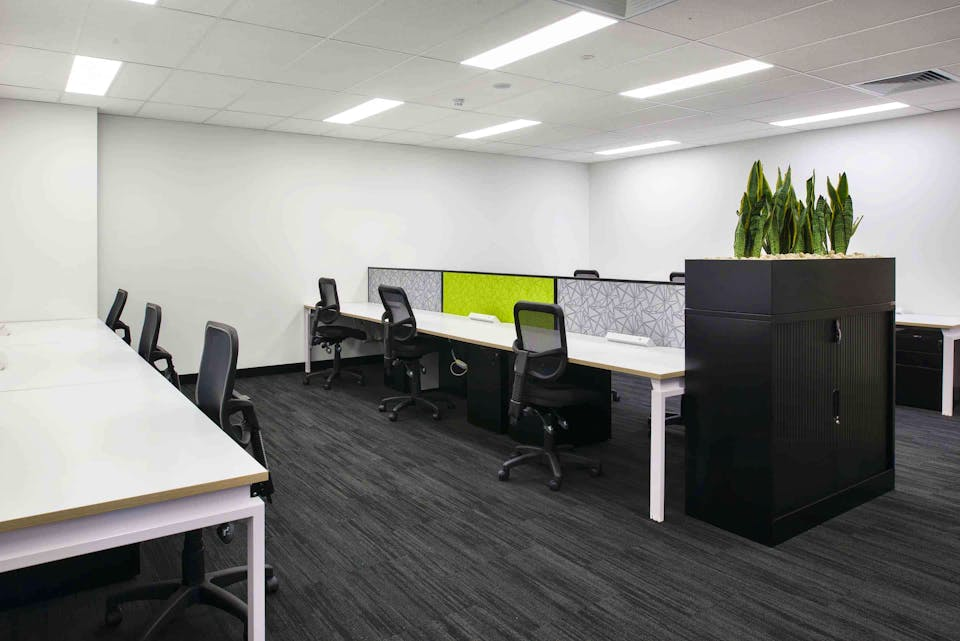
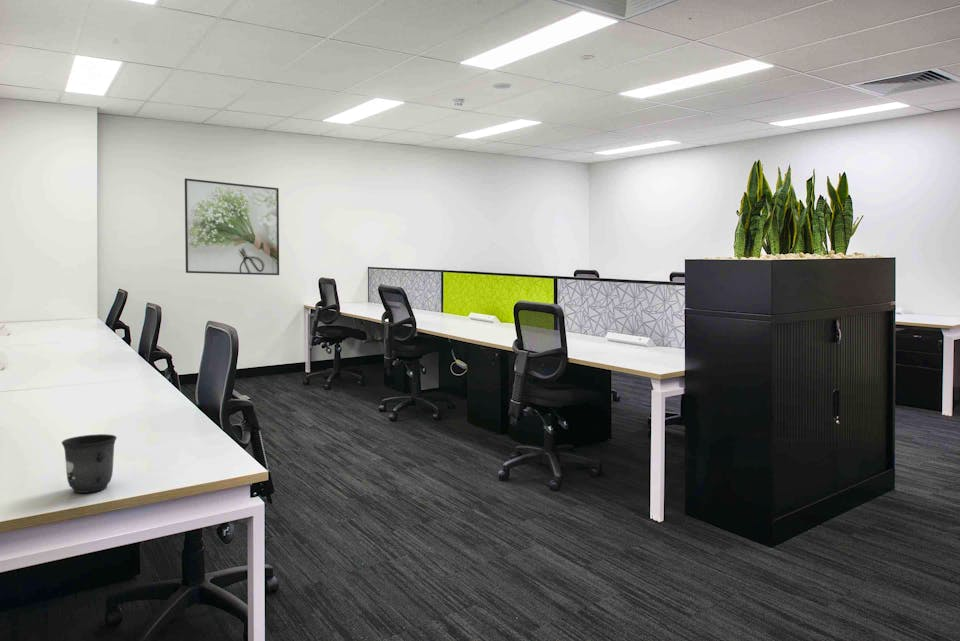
+ mug (94, 465)
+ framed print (233, 228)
